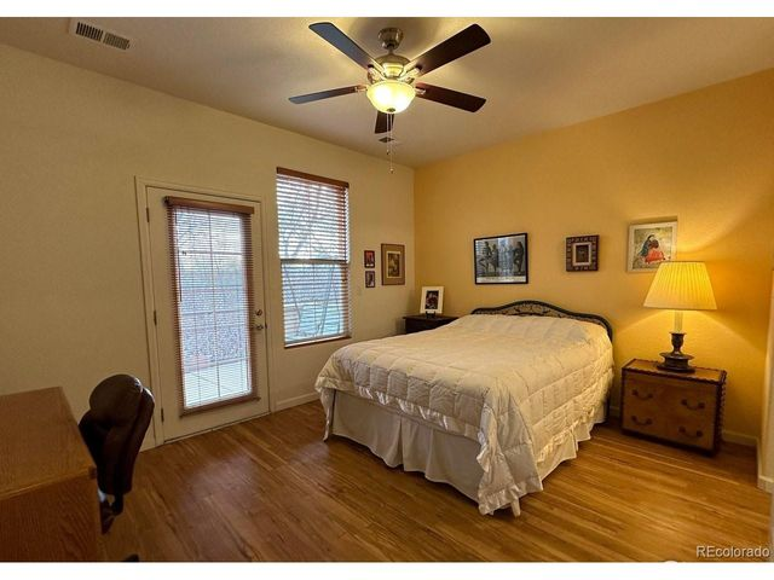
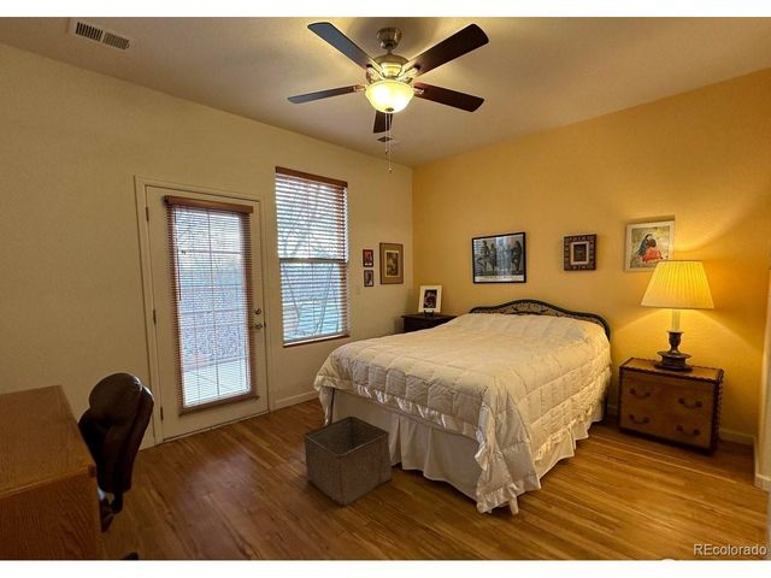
+ storage bin (348, 456)
